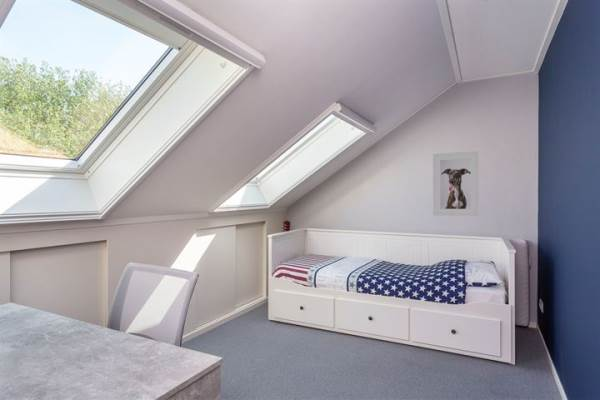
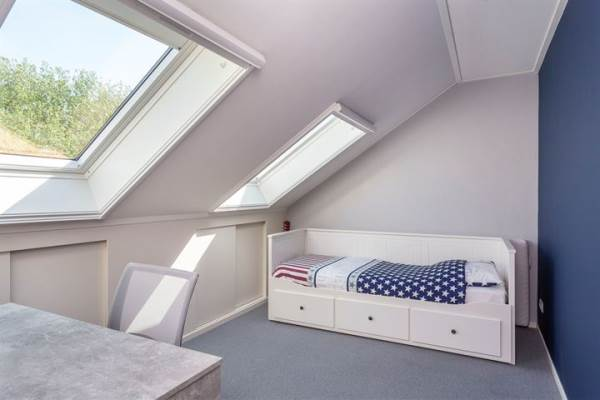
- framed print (455, 184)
